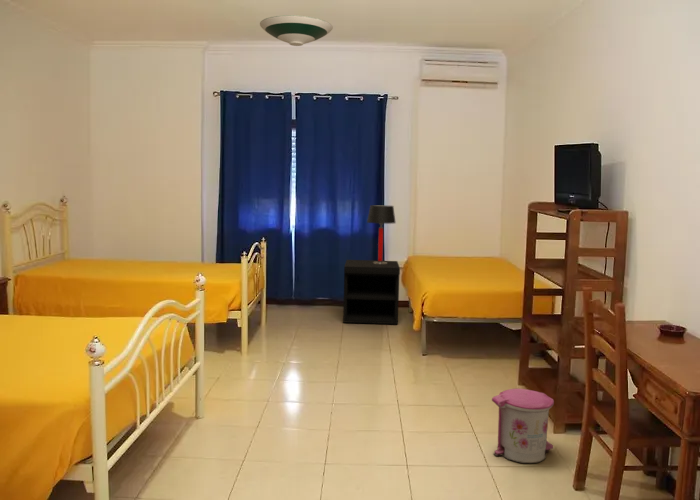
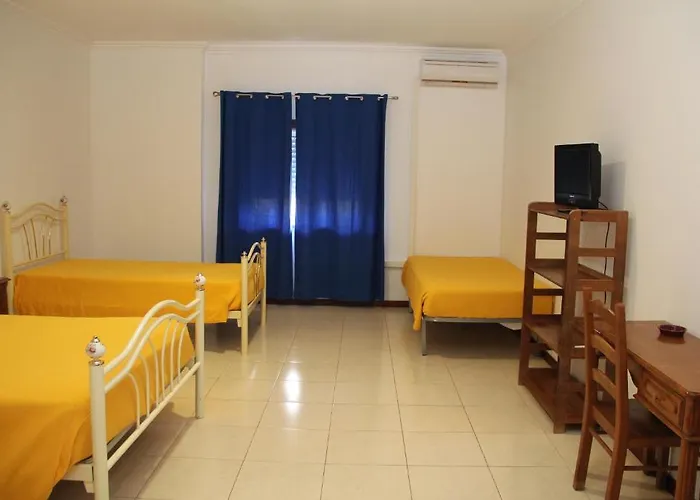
- nightstand (371, 291)
- table lamp (380, 234)
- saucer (296, 35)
- trash can (523, 423)
